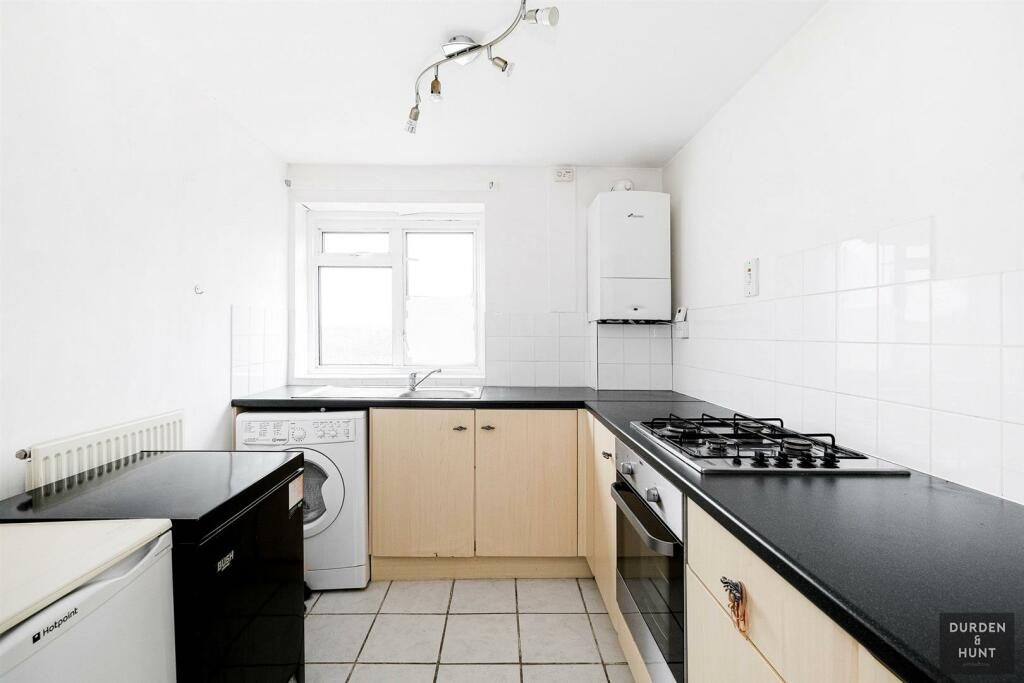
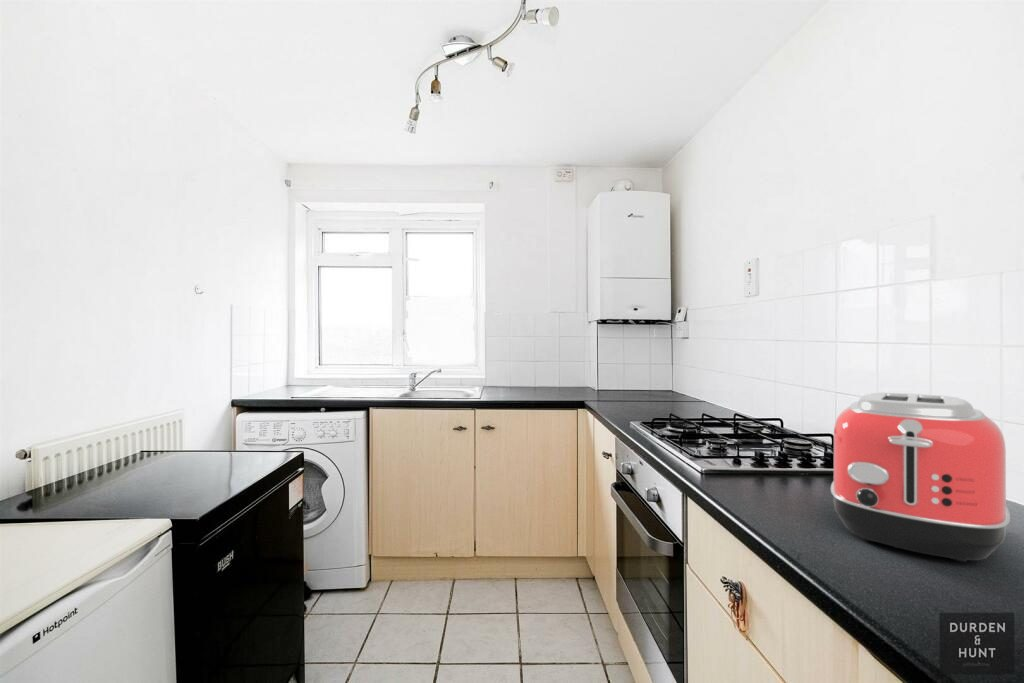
+ toaster (912, 465)
